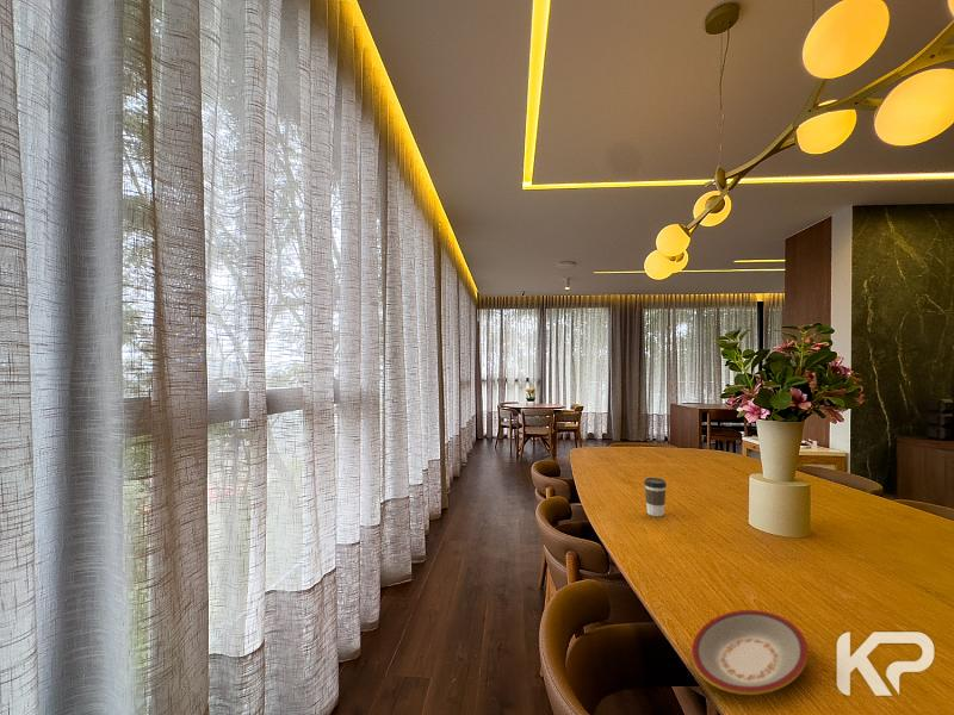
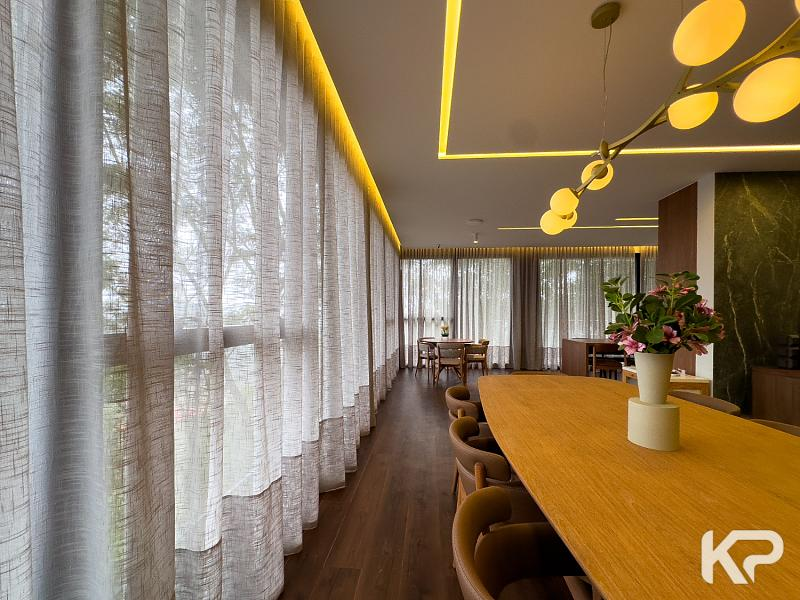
- coffee cup (655, 496)
- plate (749, 652)
